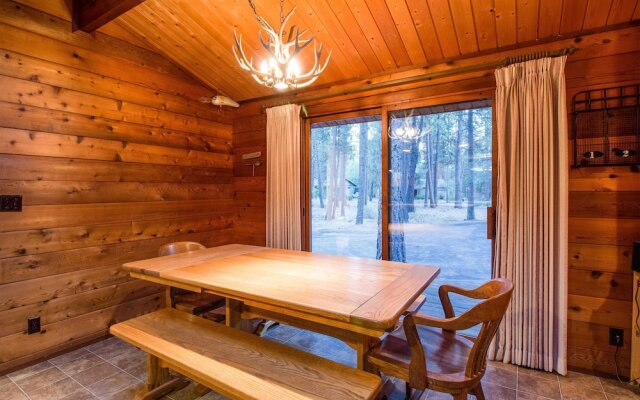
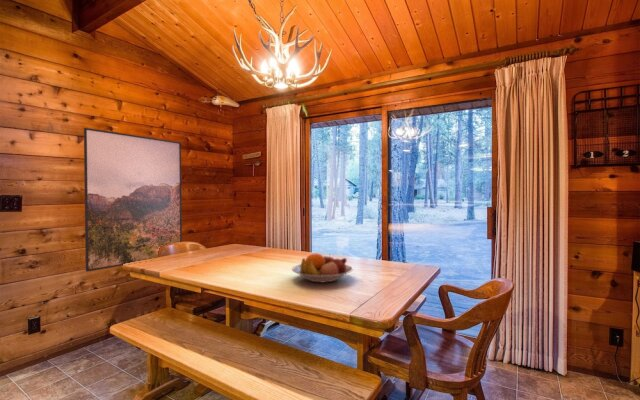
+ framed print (138, 199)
+ fruit bowl (322, 265)
